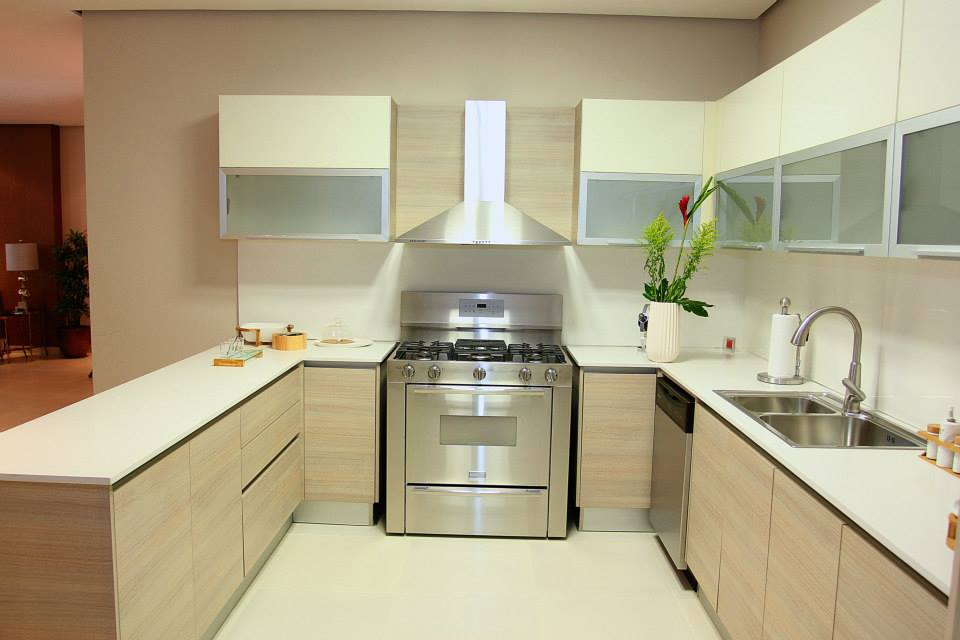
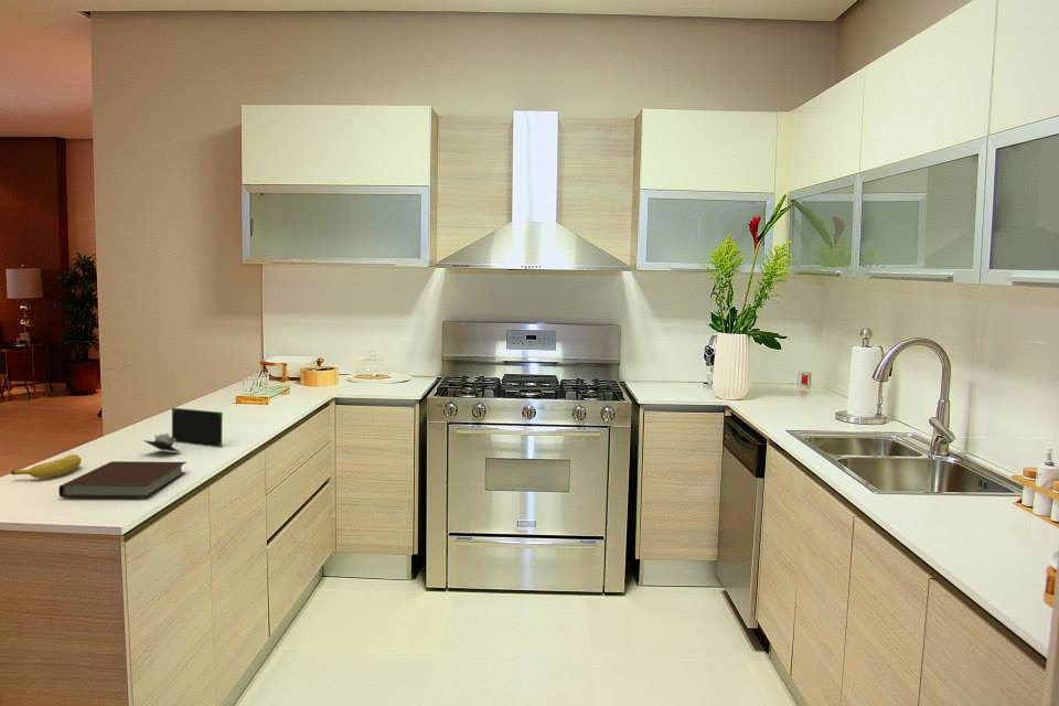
+ banana (53, 464)
+ notebook (127, 478)
+ display stand (175, 431)
